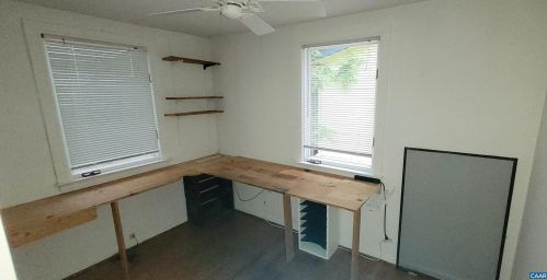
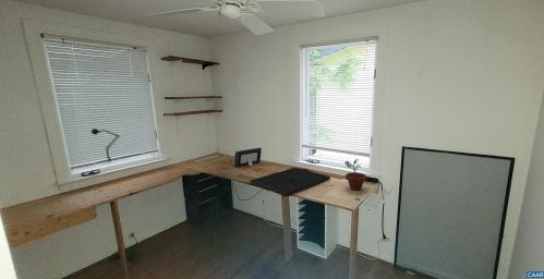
+ desk lamp (109, 159)
+ potted plant (354, 172)
+ monitor (290, 179)
+ picture frame (249, 157)
